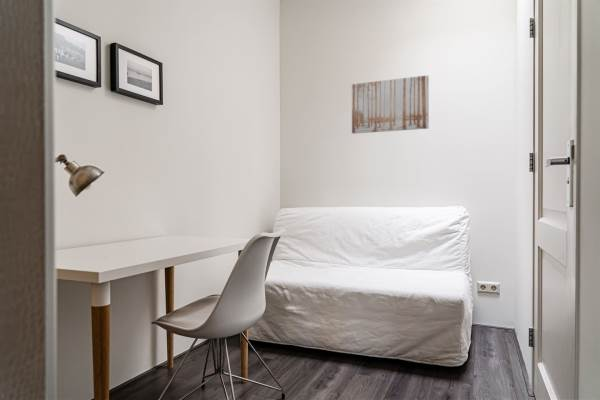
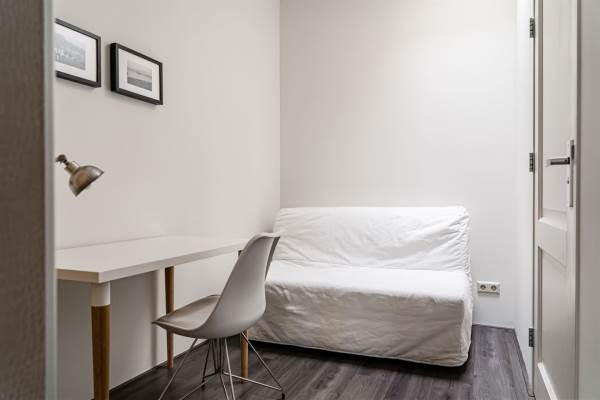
- wall art (388, 105)
